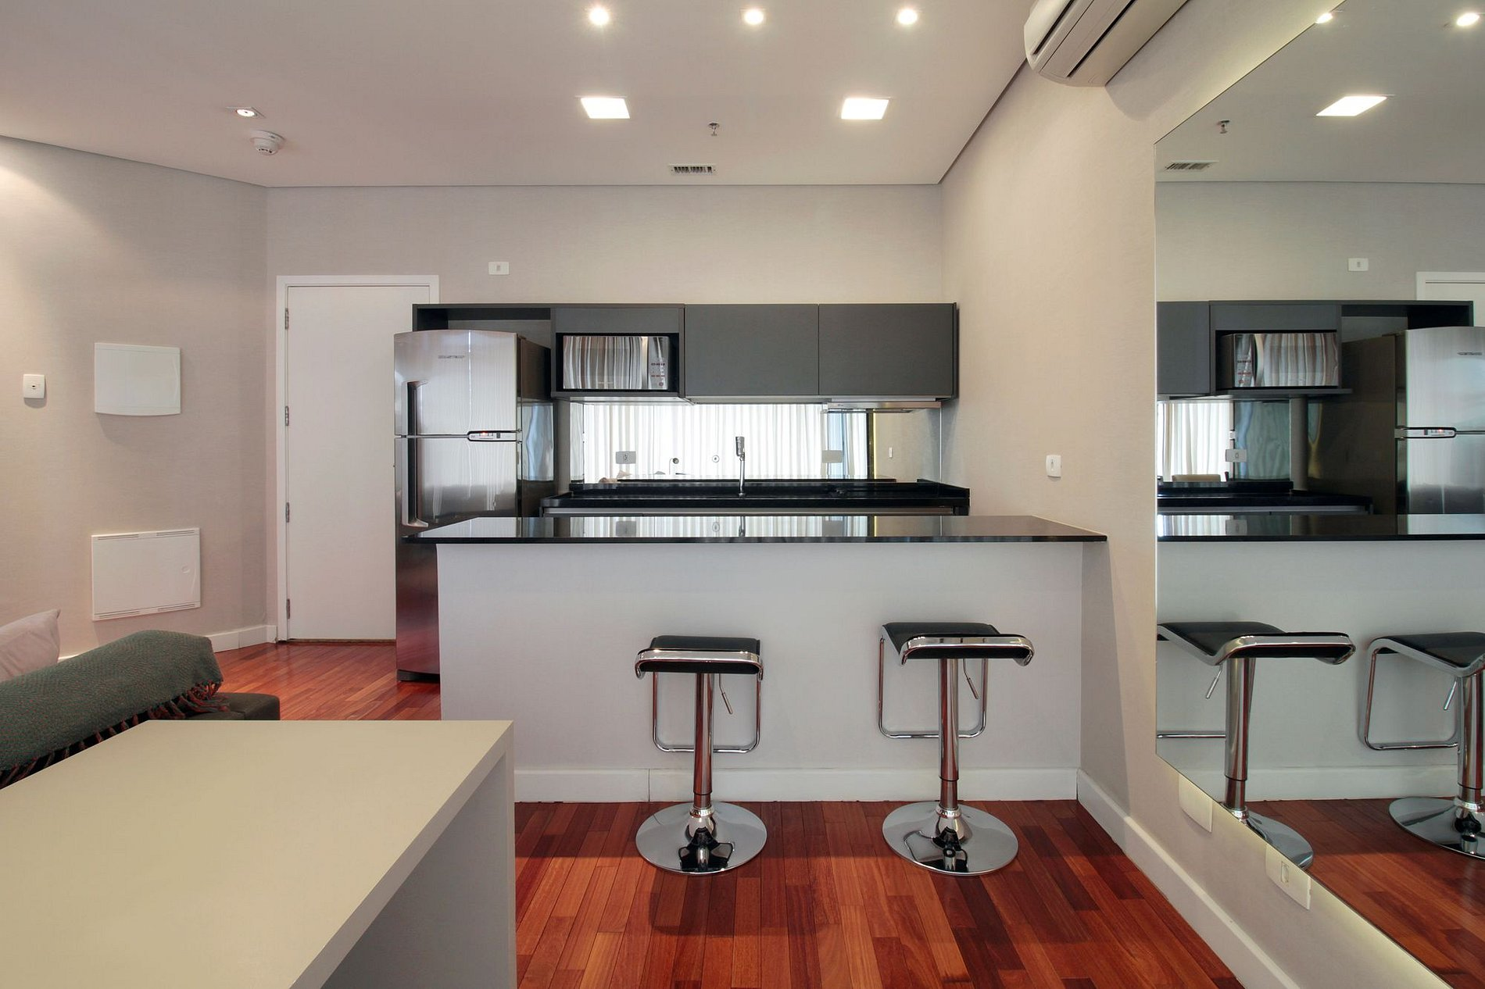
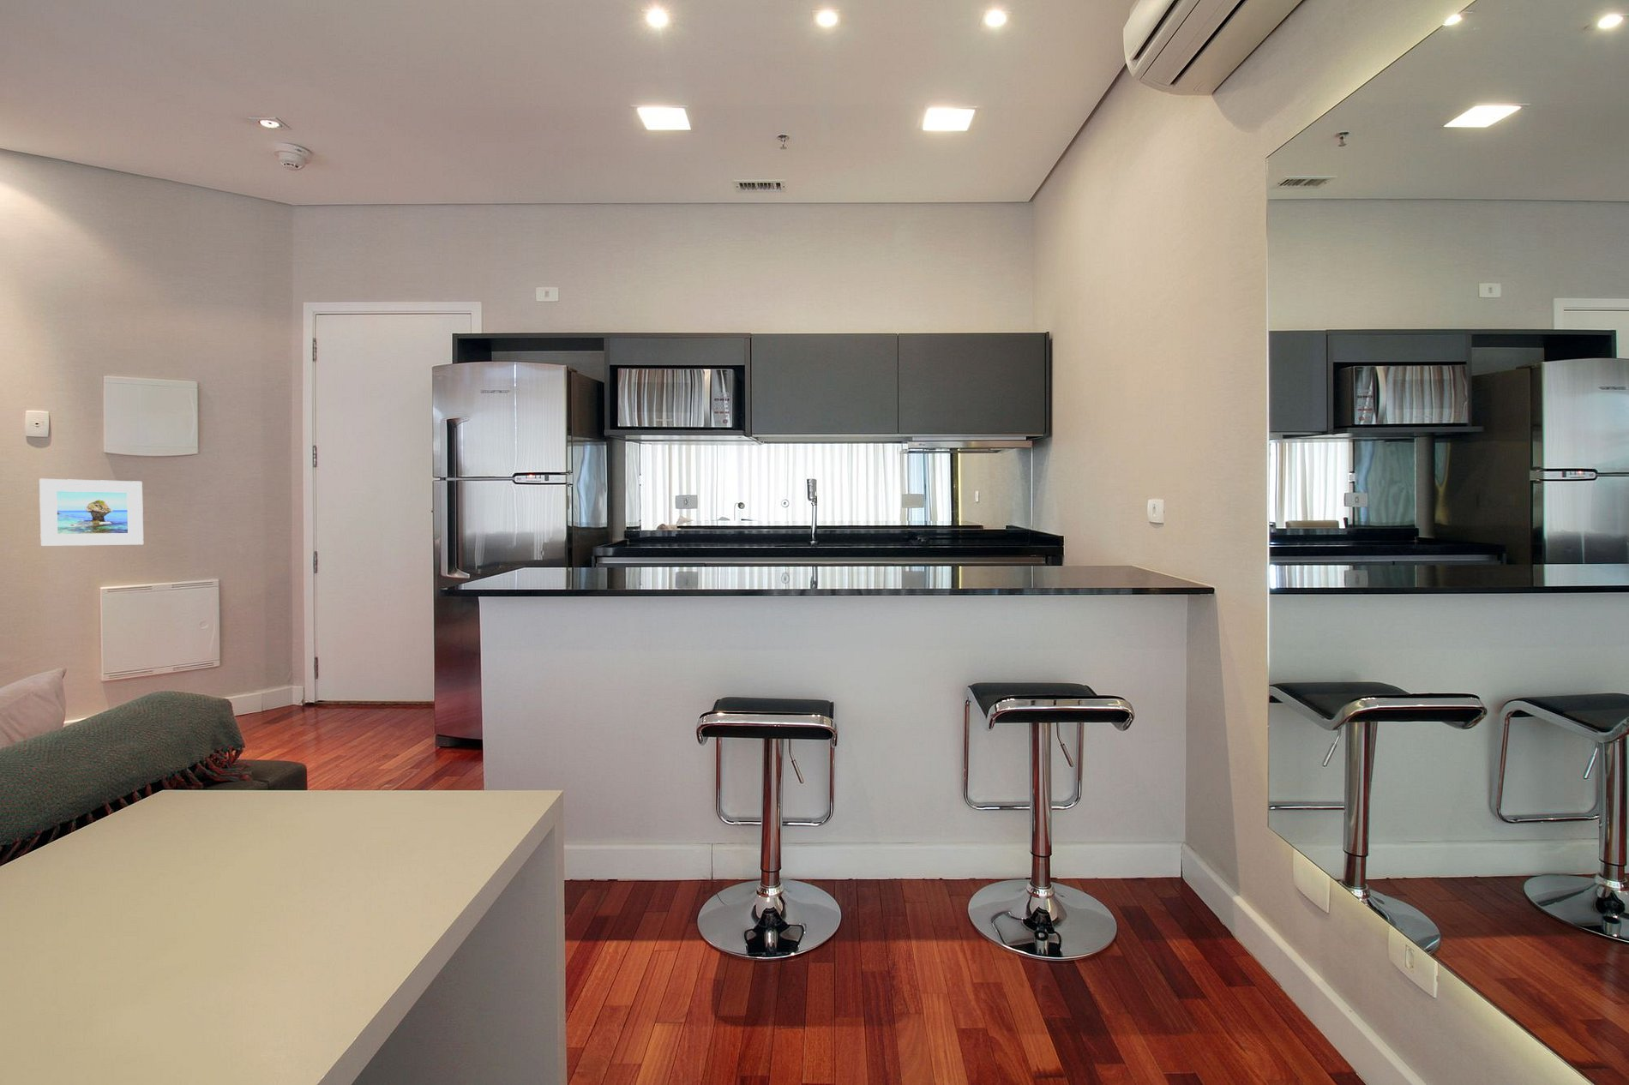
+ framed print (92, 512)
